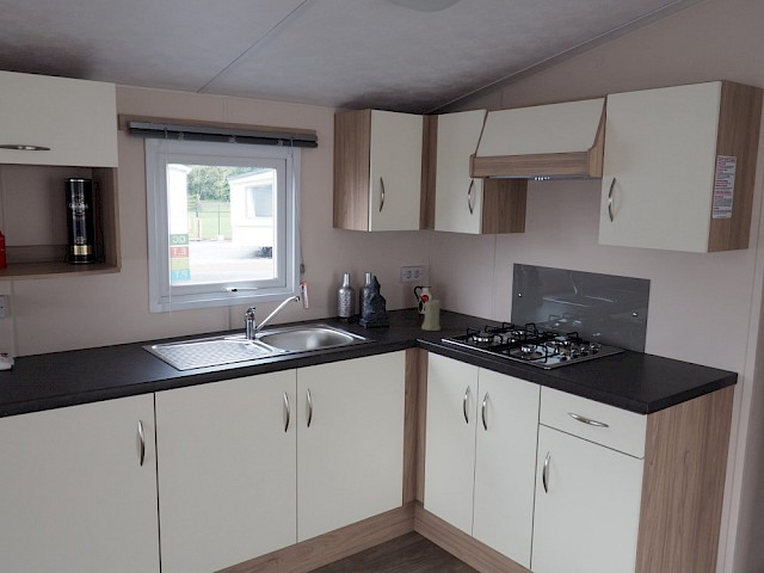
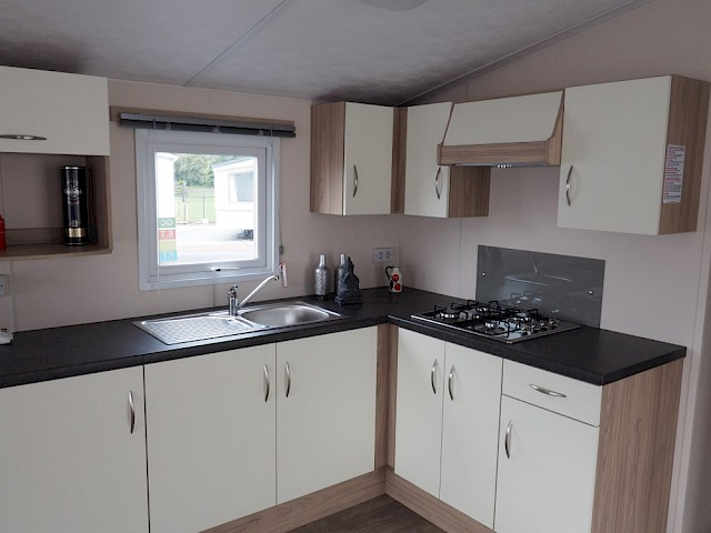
- candle (431, 314)
